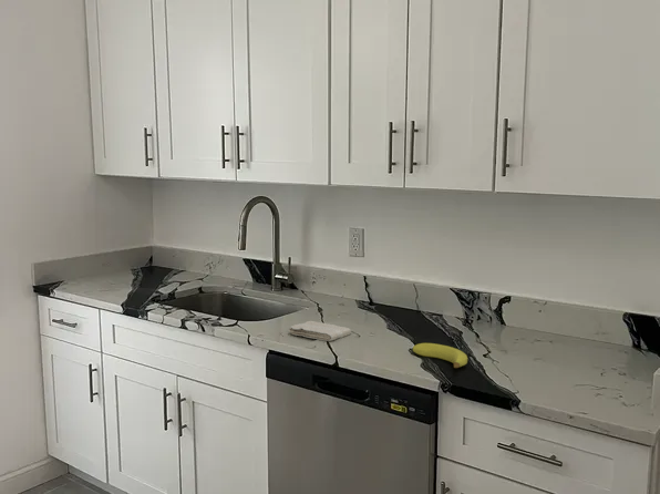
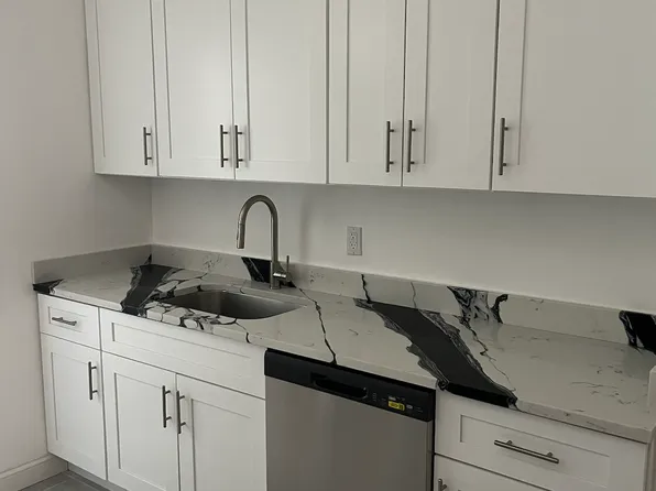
- fruit (439, 356)
- washcloth (319, 330)
